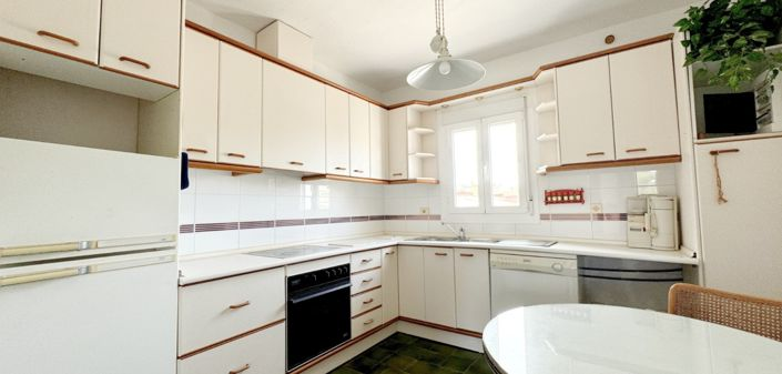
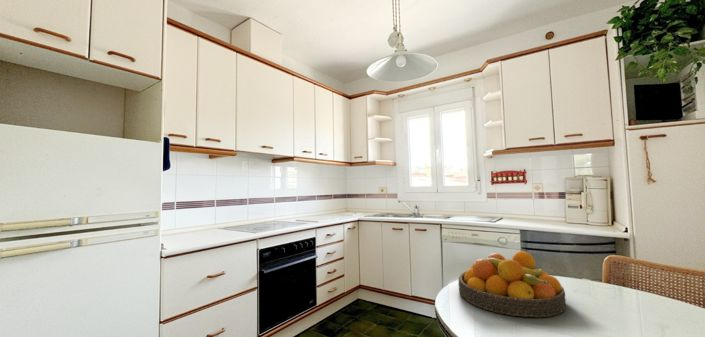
+ fruit bowl (507, 275)
